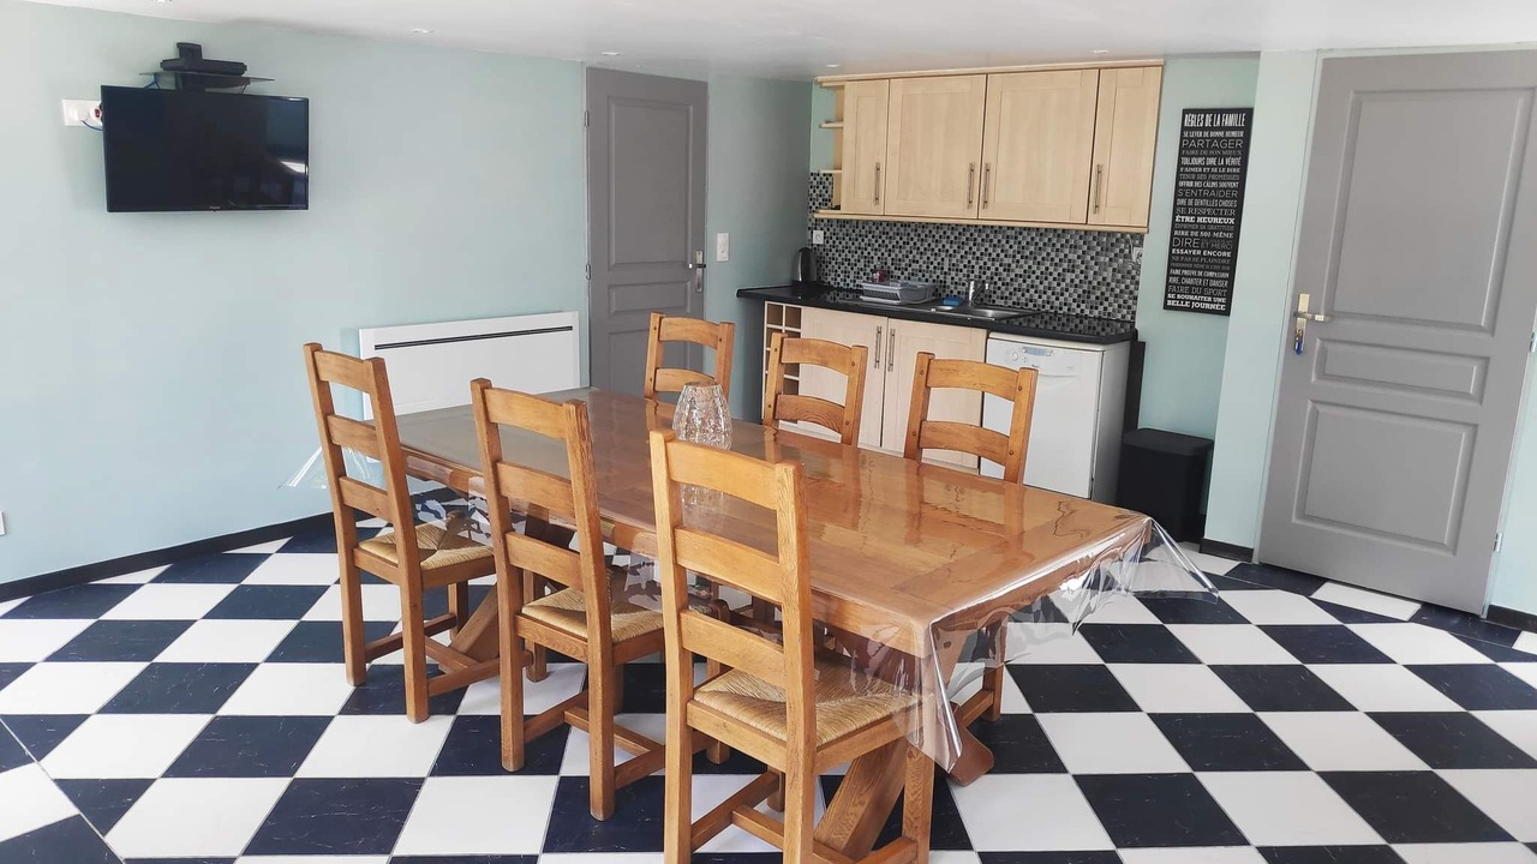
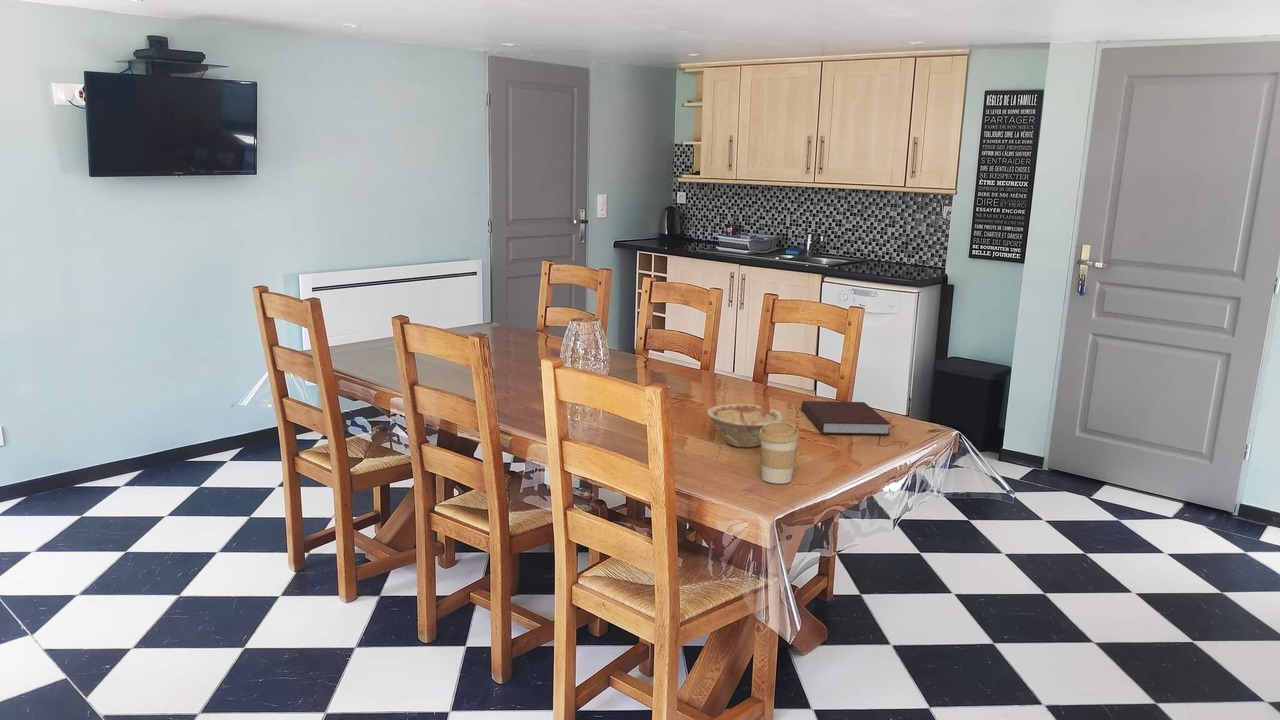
+ coffee cup (778, 452)
+ notebook (843, 417)
+ dish (744, 428)
